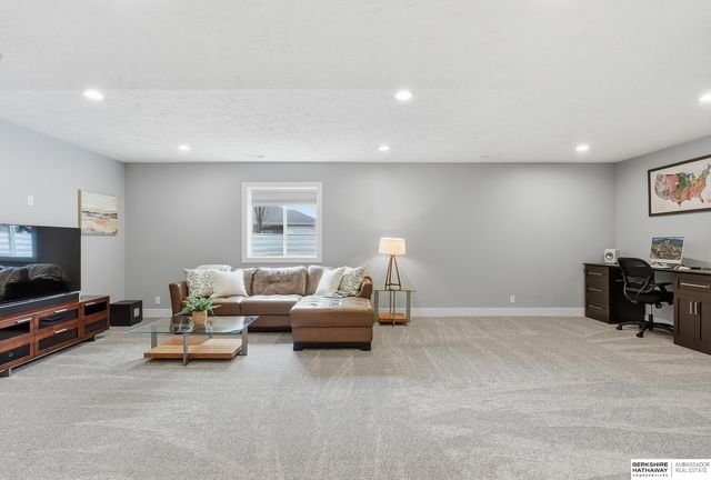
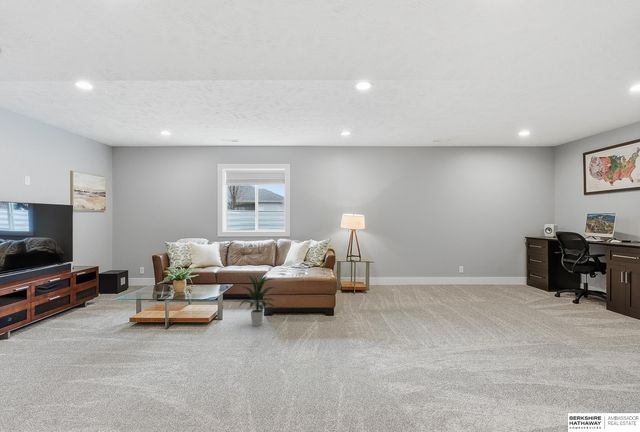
+ indoor plant (258, 298)
